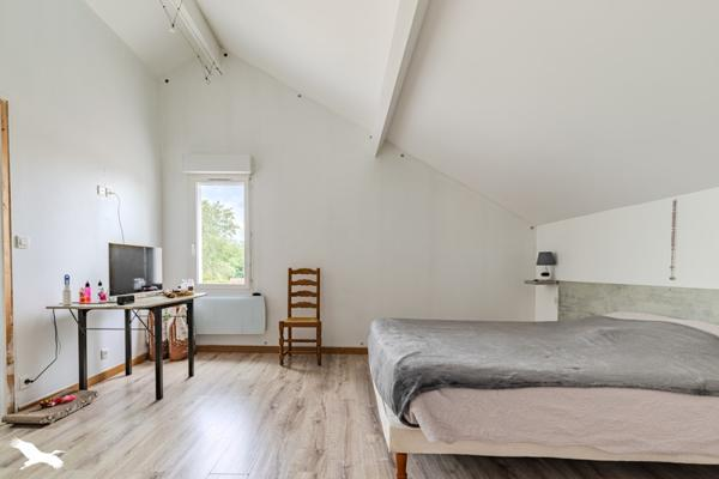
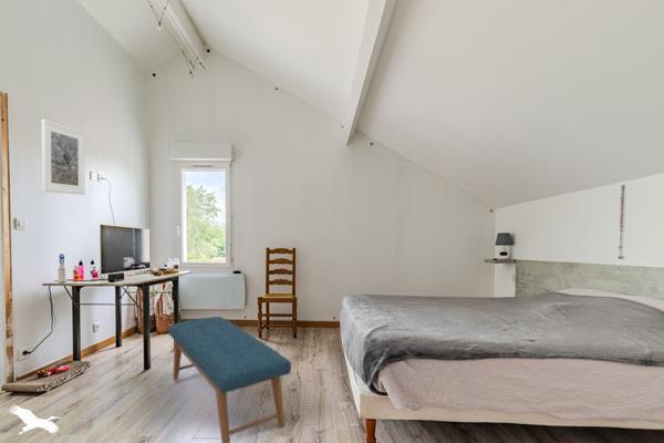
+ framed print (64, 159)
+ bench (221, 368)
